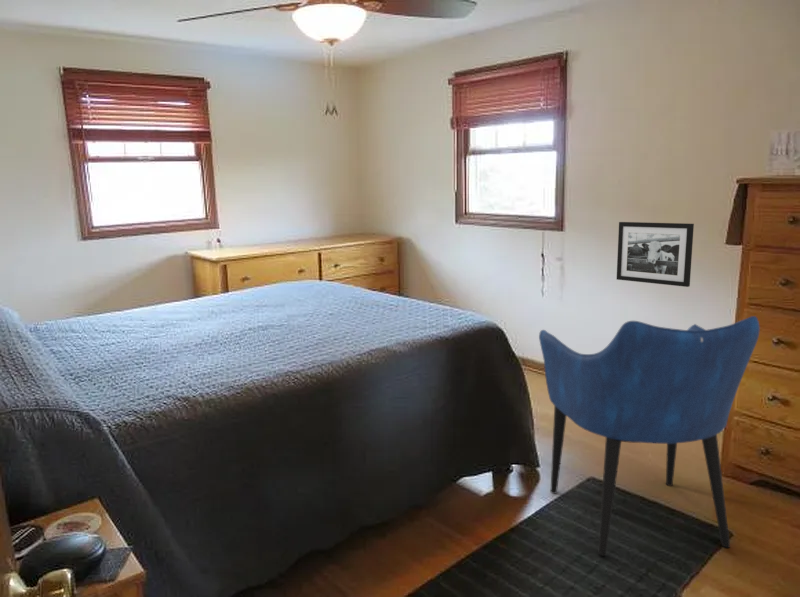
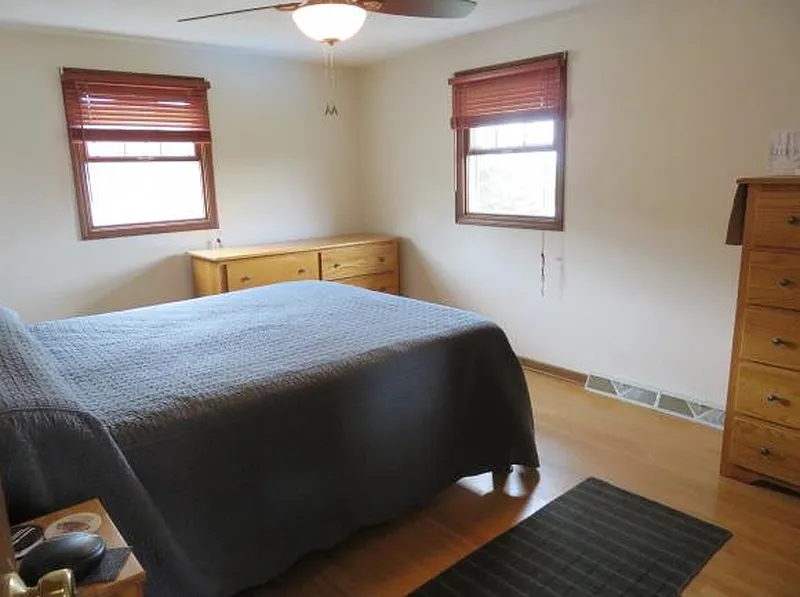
- armchair (648, 418)
- picture frame (653, 253)
